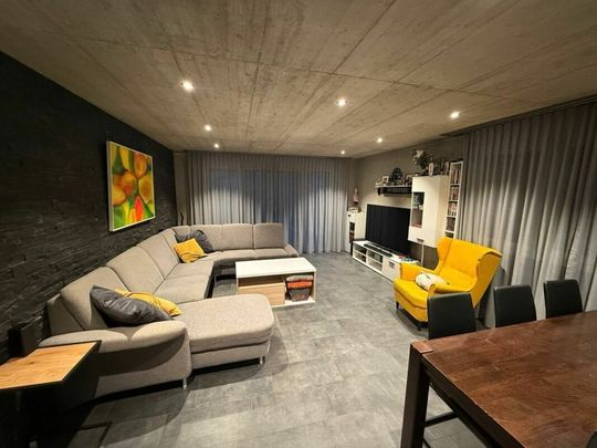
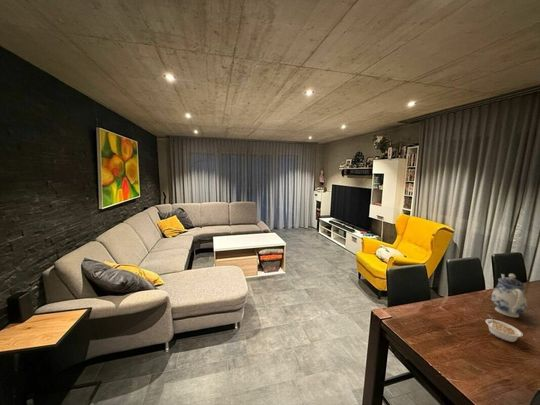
+ teapot (509, 293)
+ legume (501, 329)
